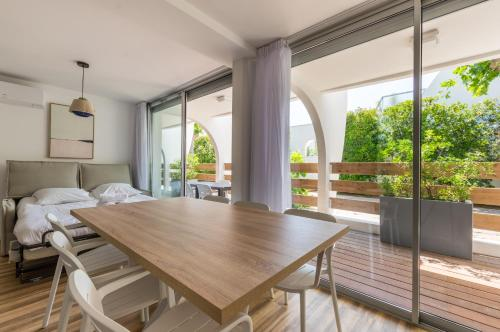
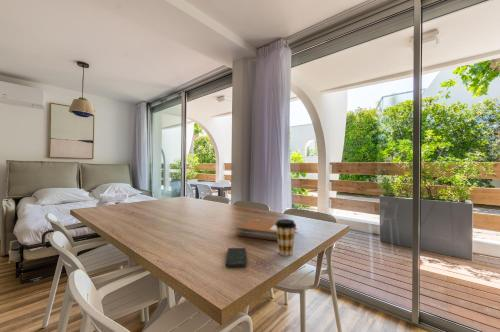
+ smartphone (236, 256)
+ notebook (268, 229)
+ coffee cup (285, 237)
